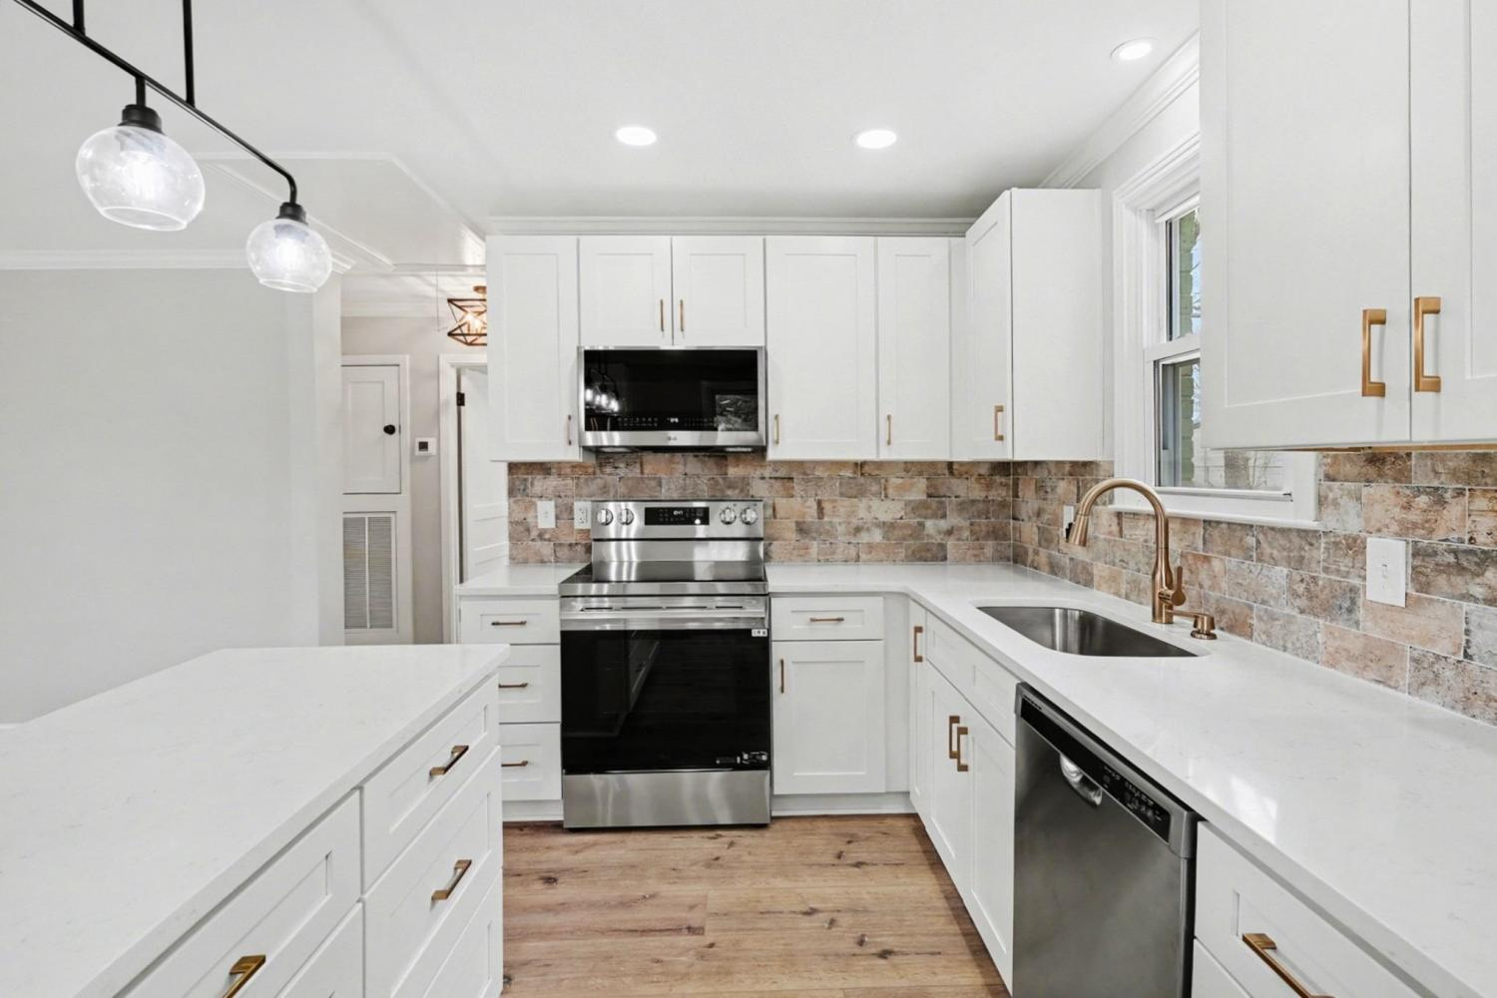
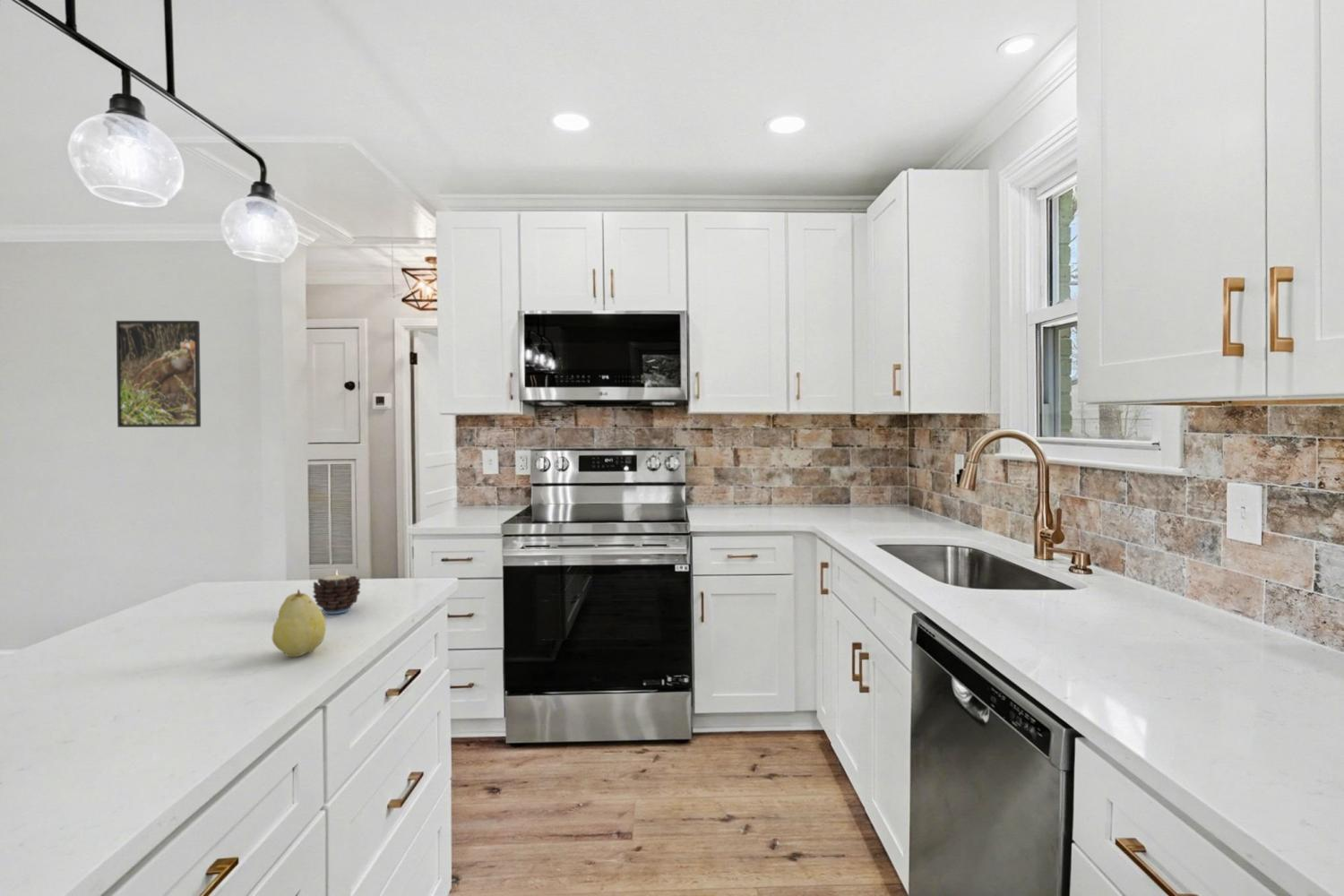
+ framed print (159, 374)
+ candle (337, 590)
+ fruit (297, 621)
